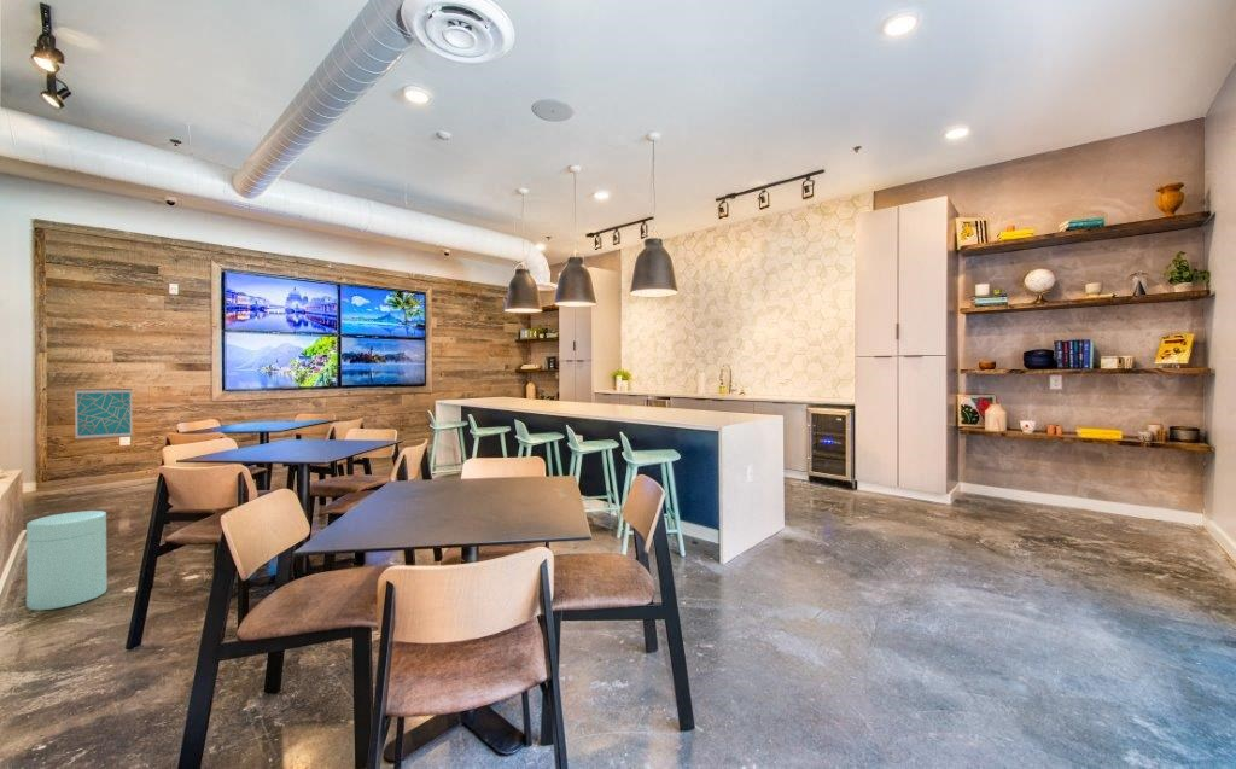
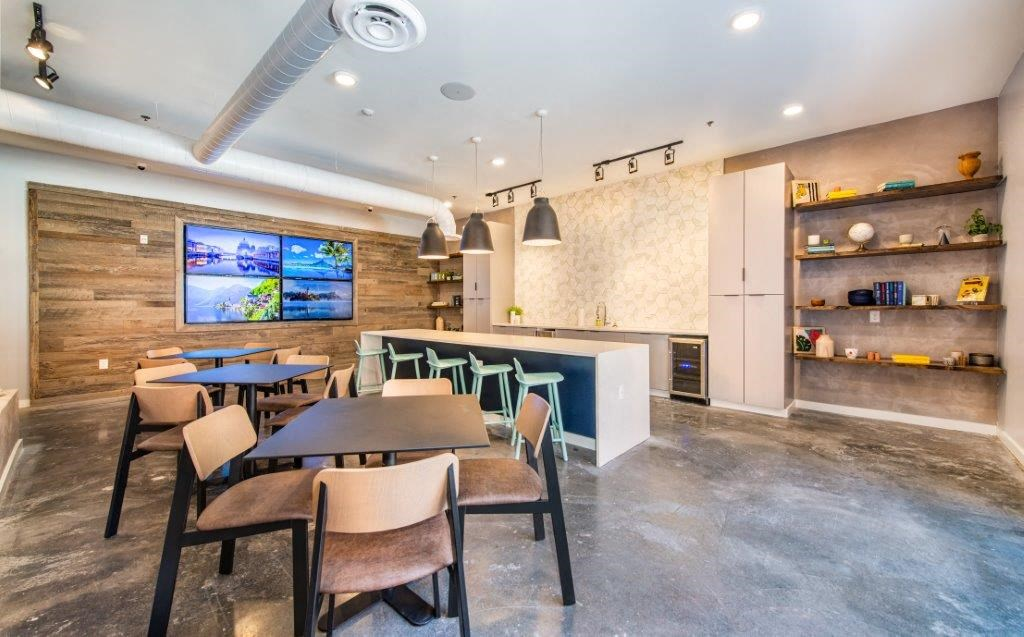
- wall art (104, 413)
- trash can (63, 557)
